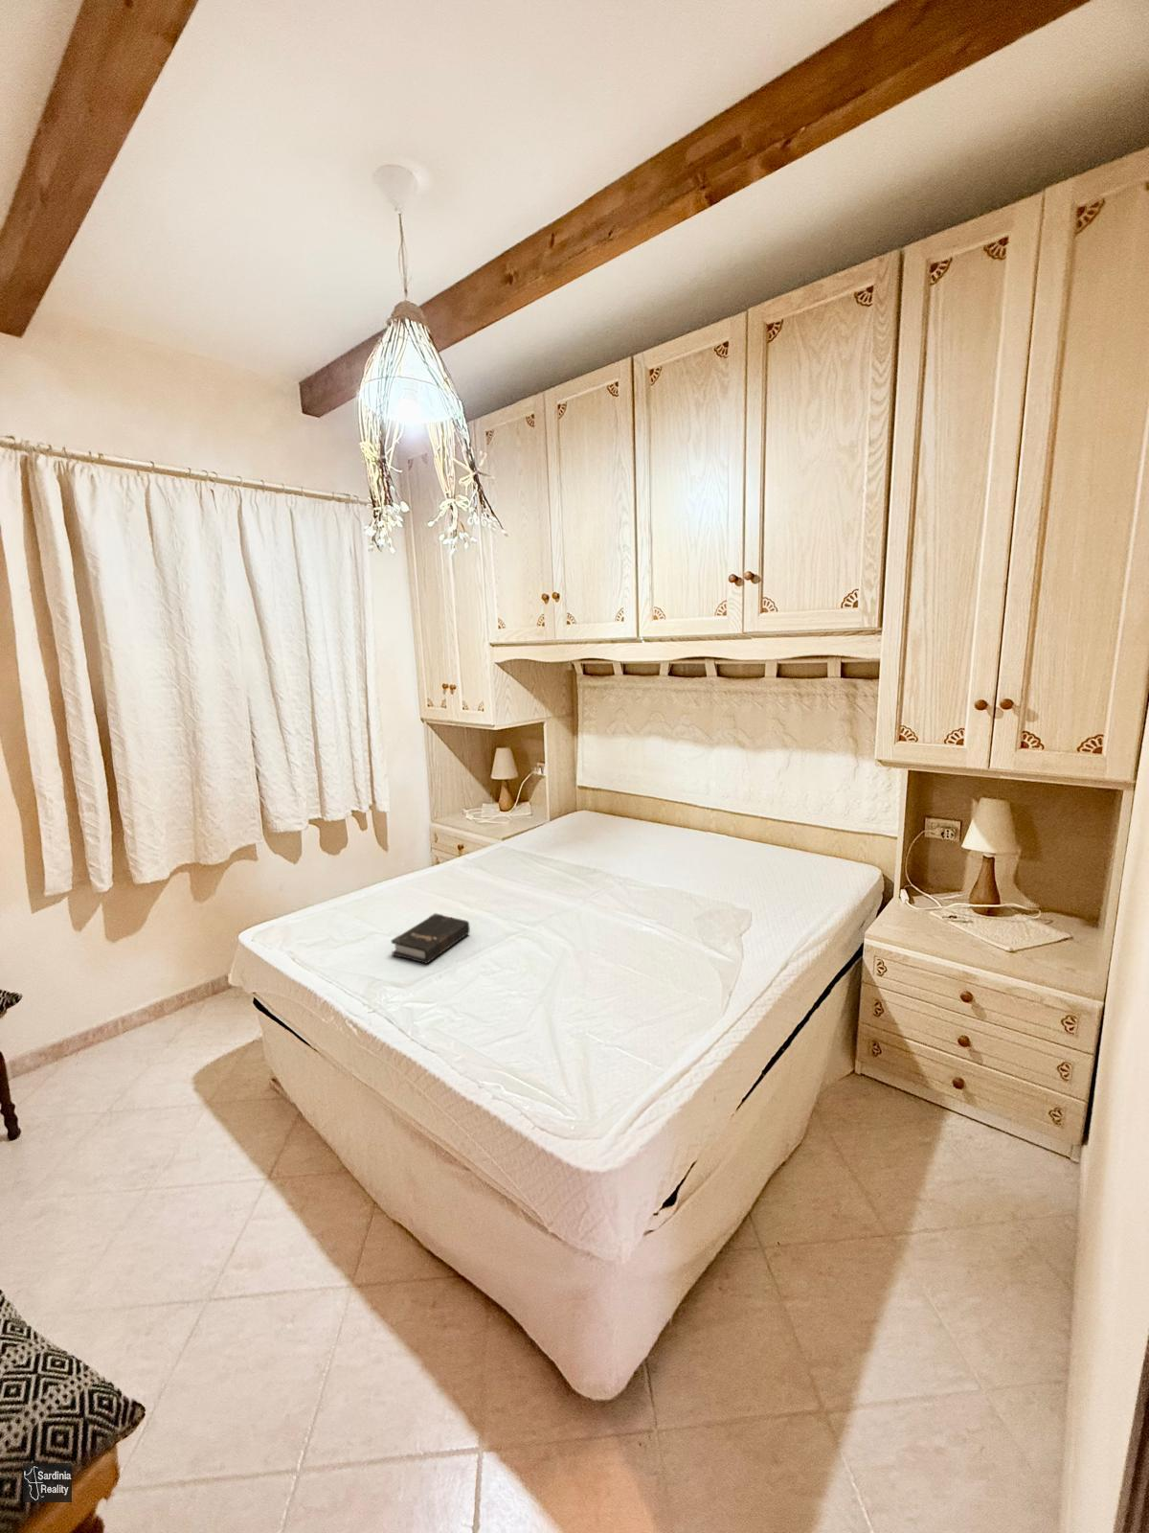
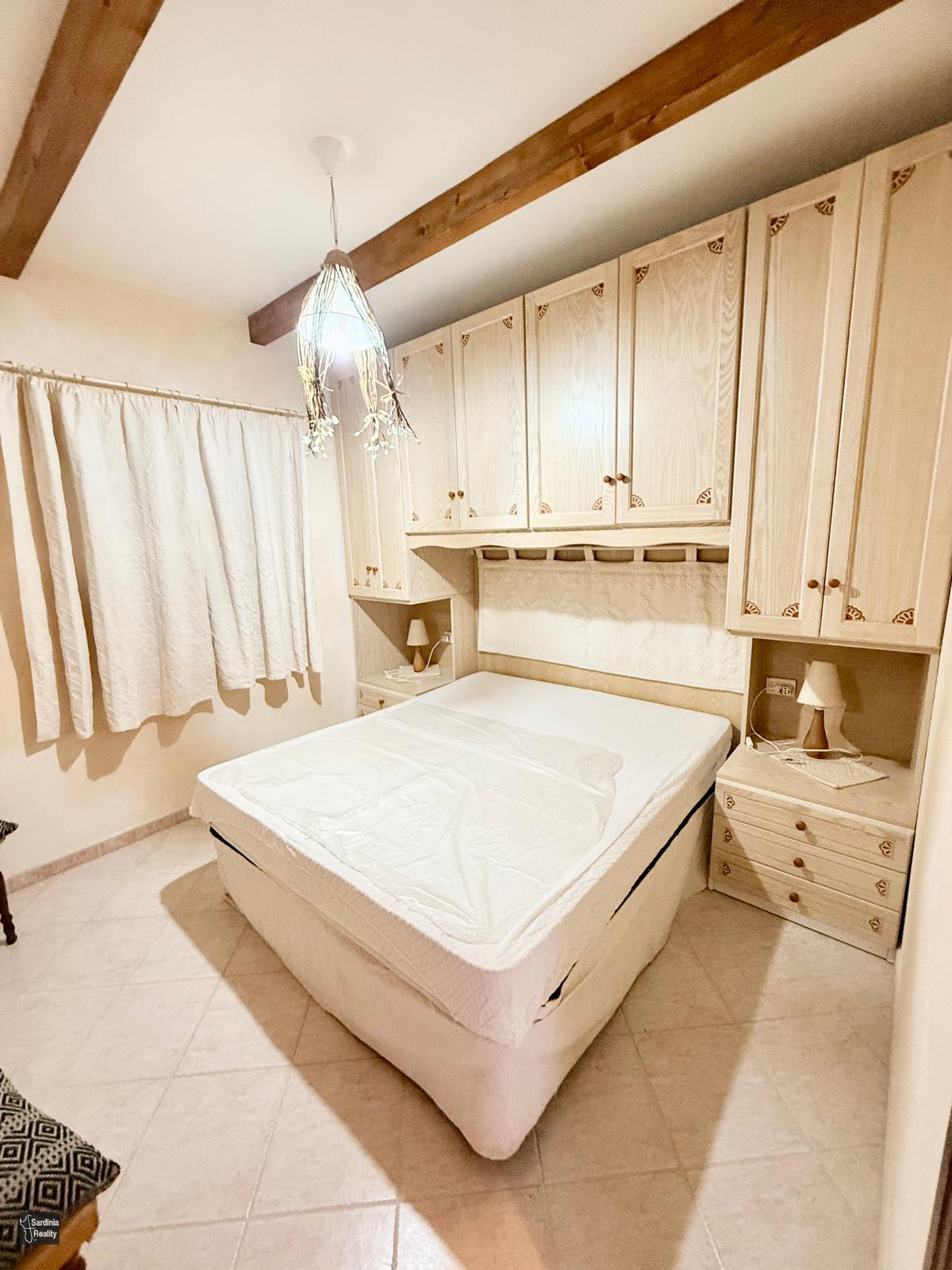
- hardback book (432, 937)
